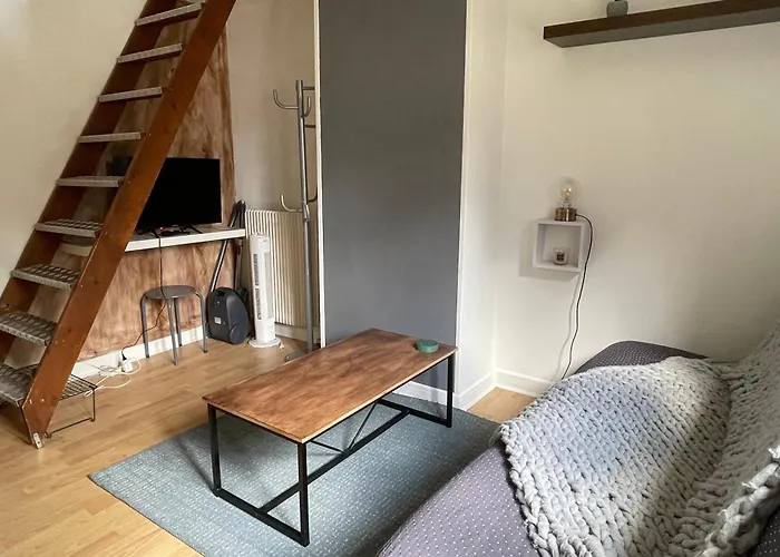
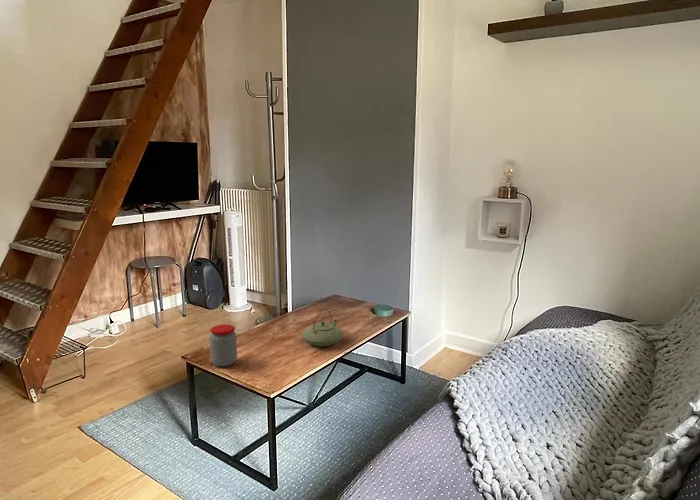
+ jar (223, 345)
+ teapot (324, 325)
